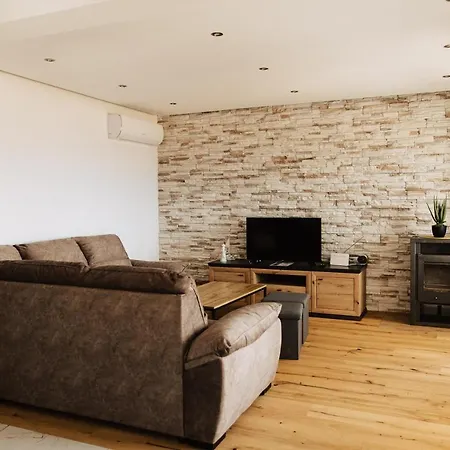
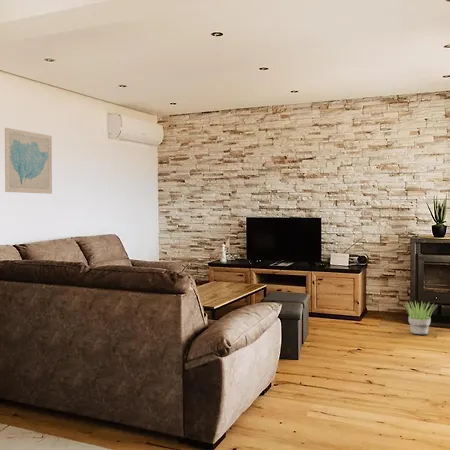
+ wall art (29, 162)
+ potted plant (419, 318)
